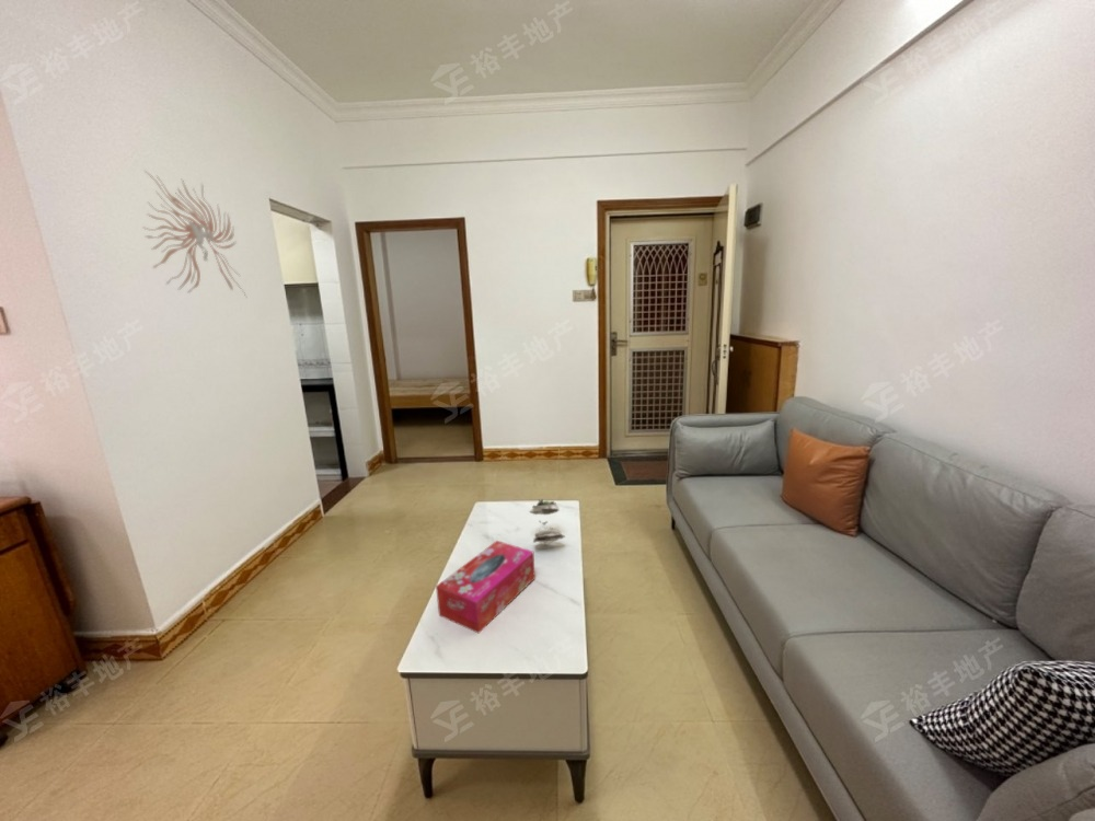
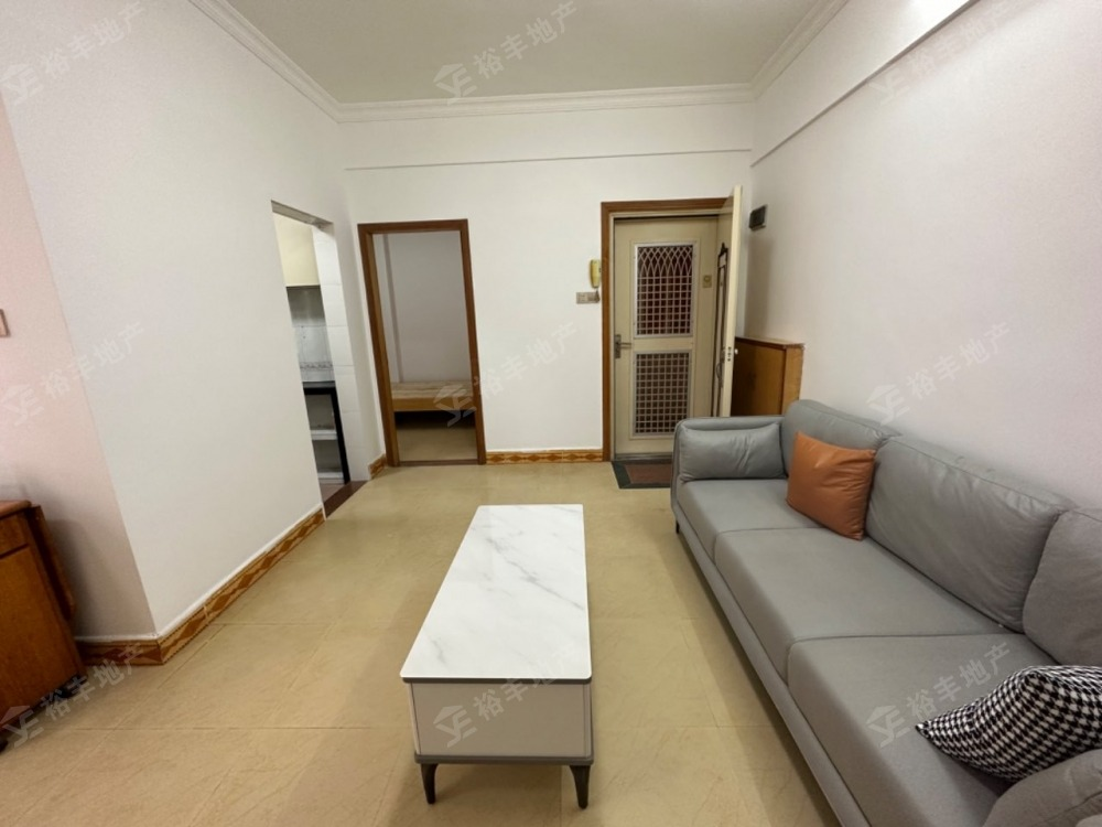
- succulent plant (546, 522)
- tissue box (488, 581)
- wall sculpture (196, 238)
